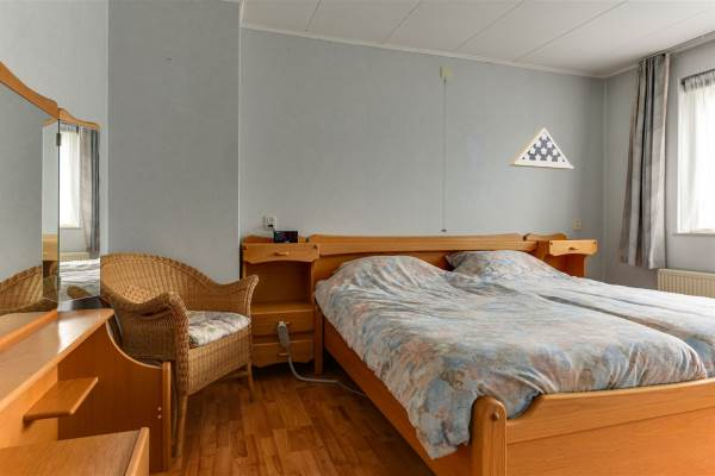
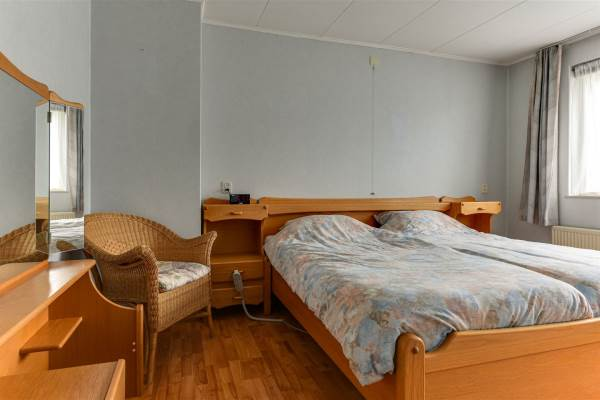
- display case (541, 148)
